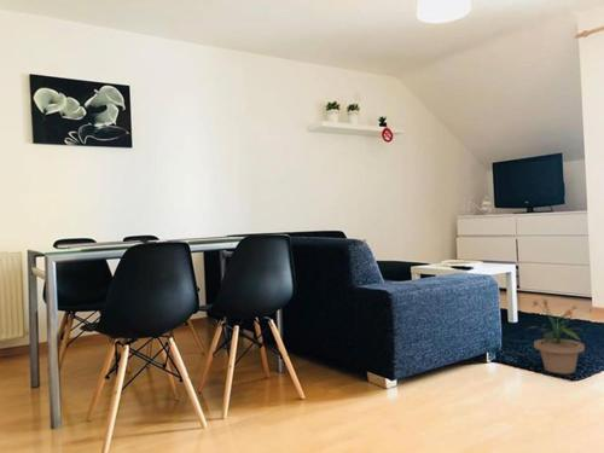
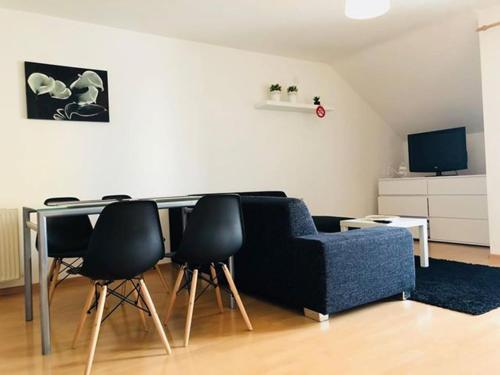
- potted plant (554, 333)
